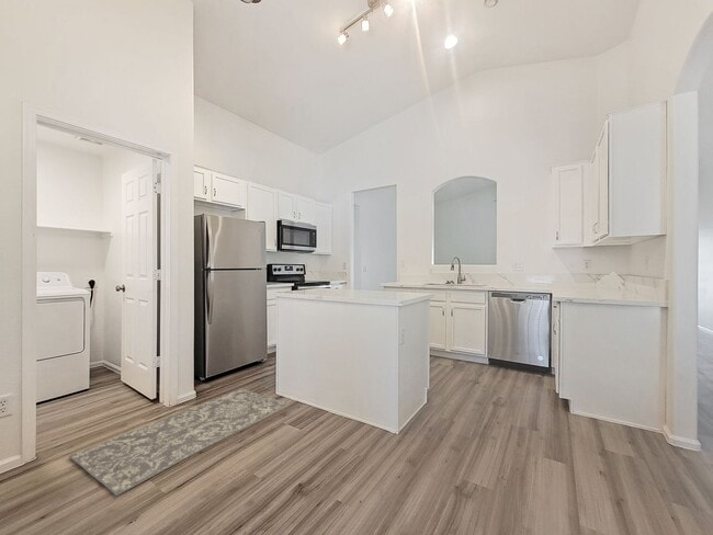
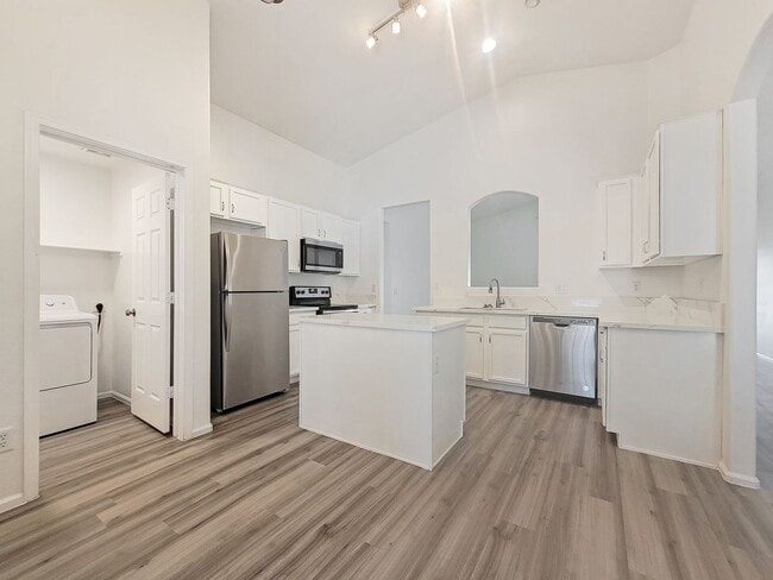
- rug (197, 425)
